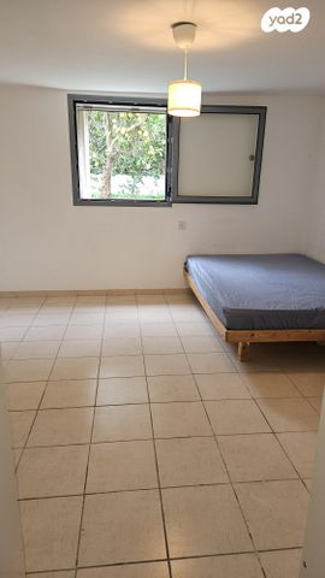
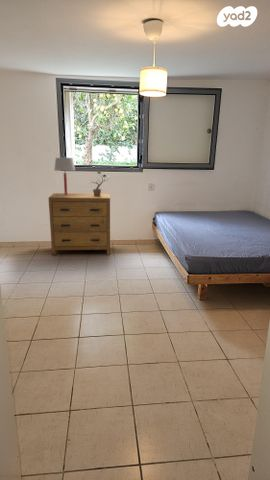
+ dresser (81, 223)
+ potted plant (98, 183)
+ table lamp (65, 176)
